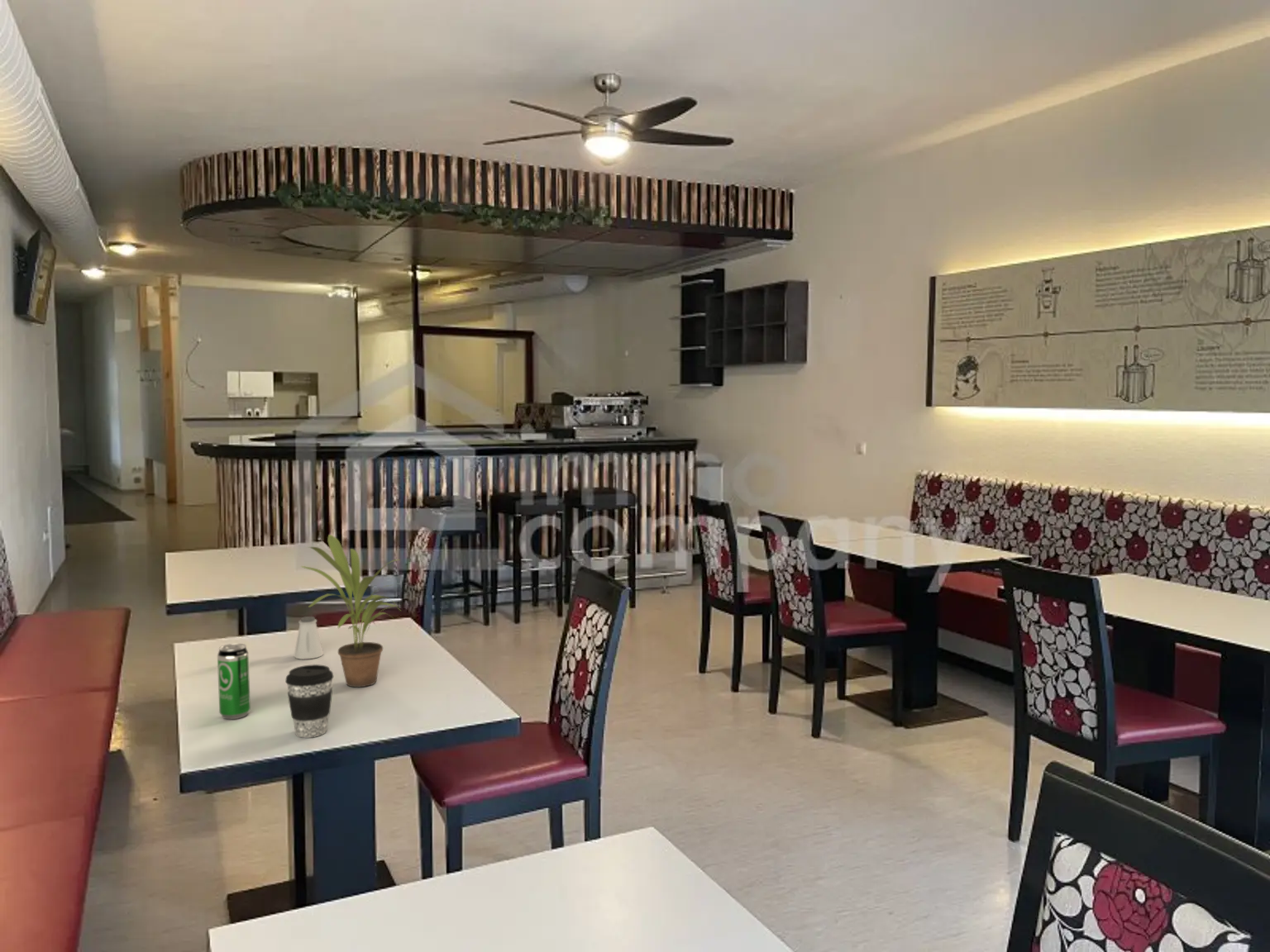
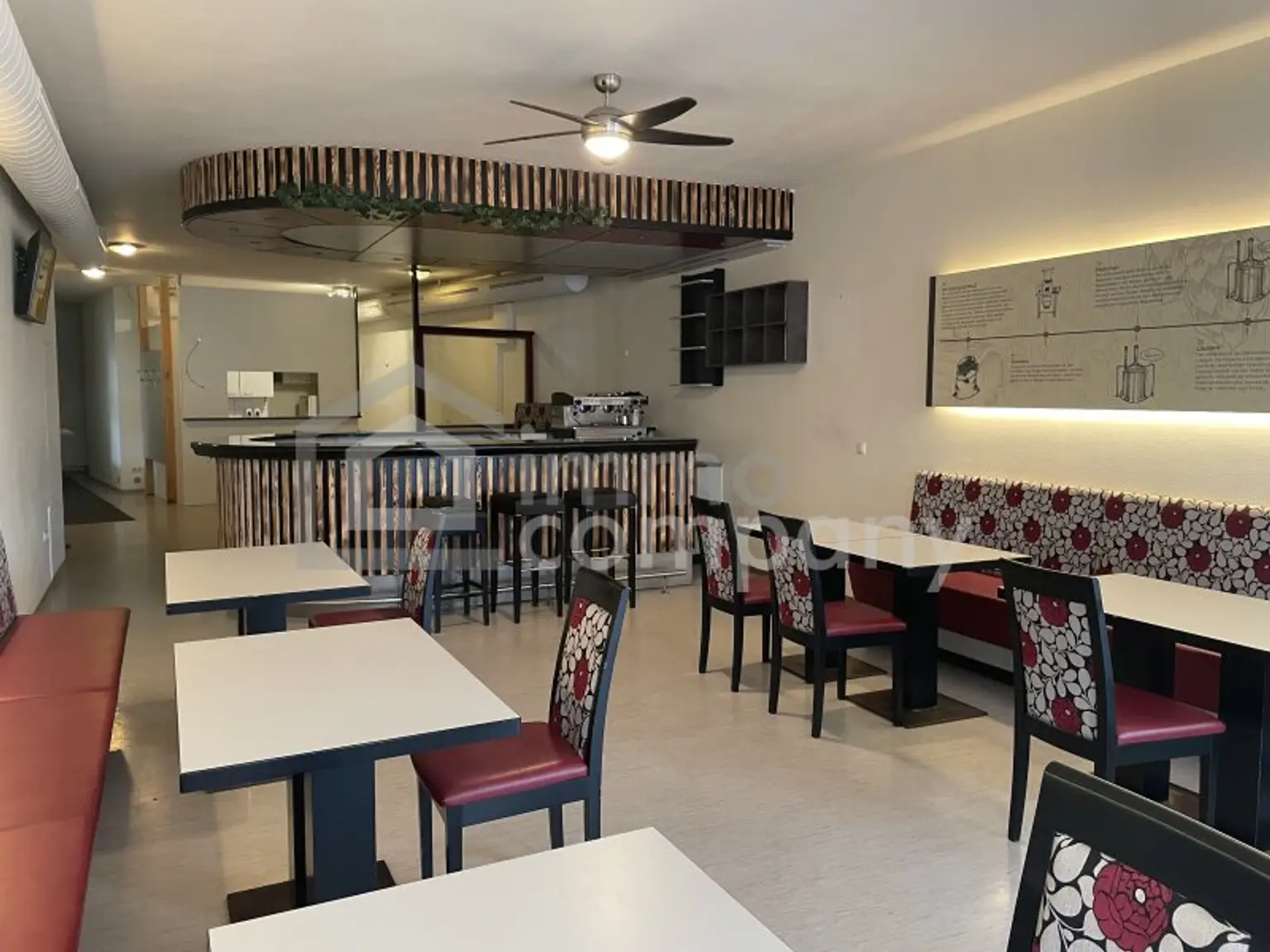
- potted plant (353, 610)
- beverage can (233, 681)
- saltshaker (308, 636)
- coffee cup (310, 701)
